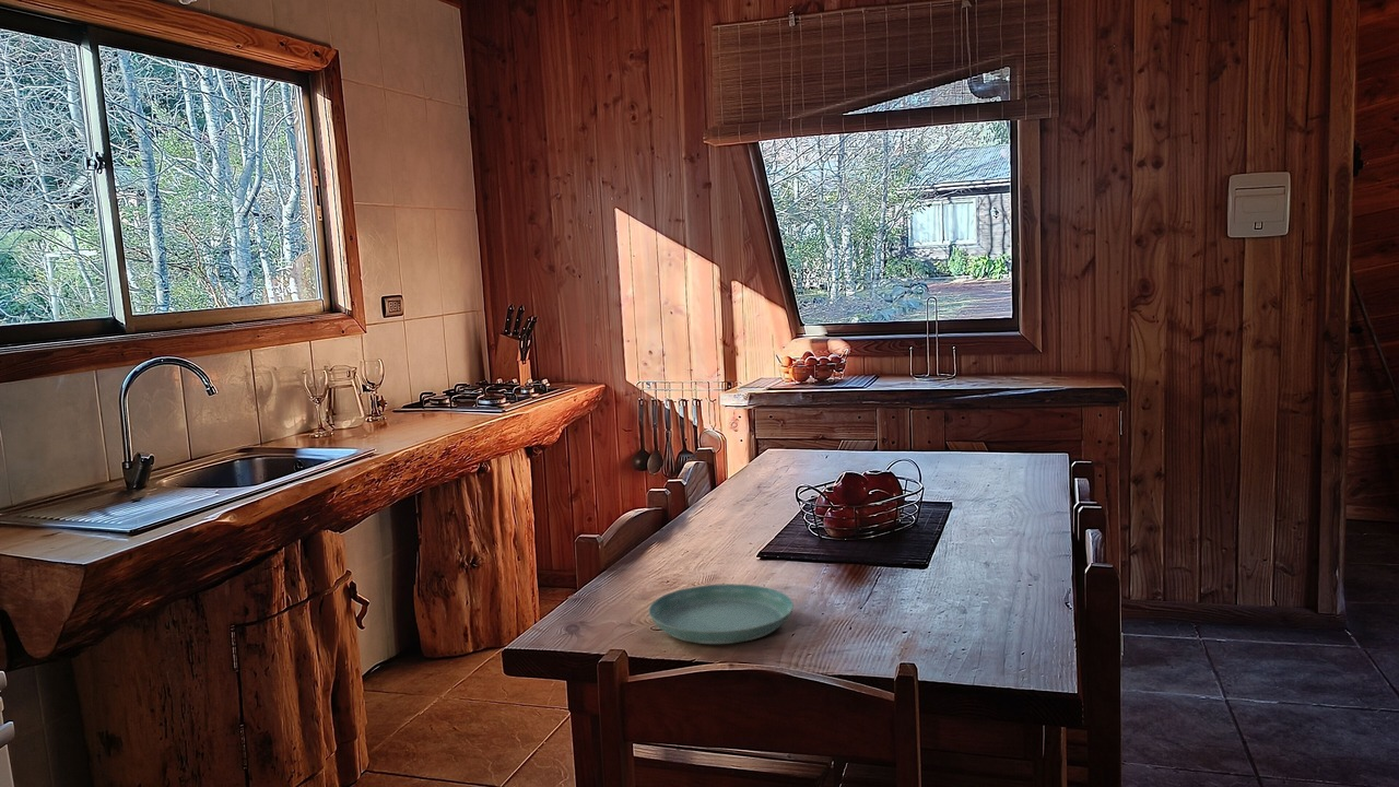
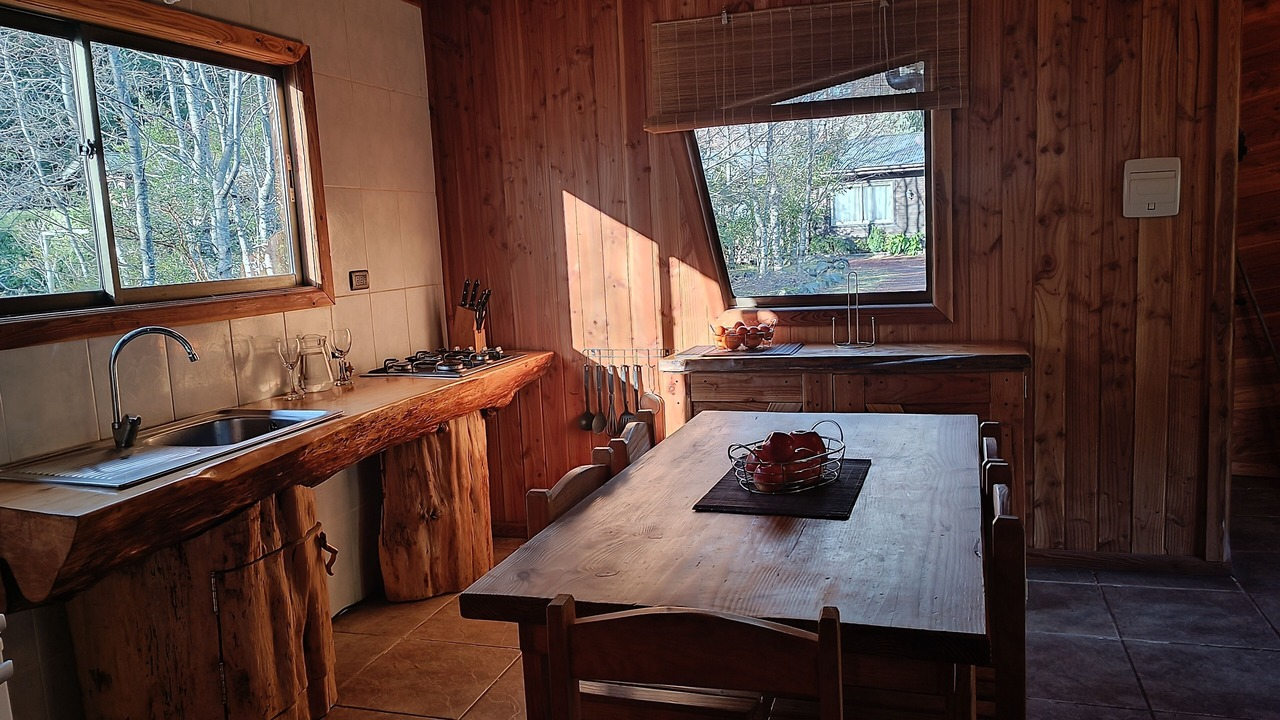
- saucer (721, 614)
